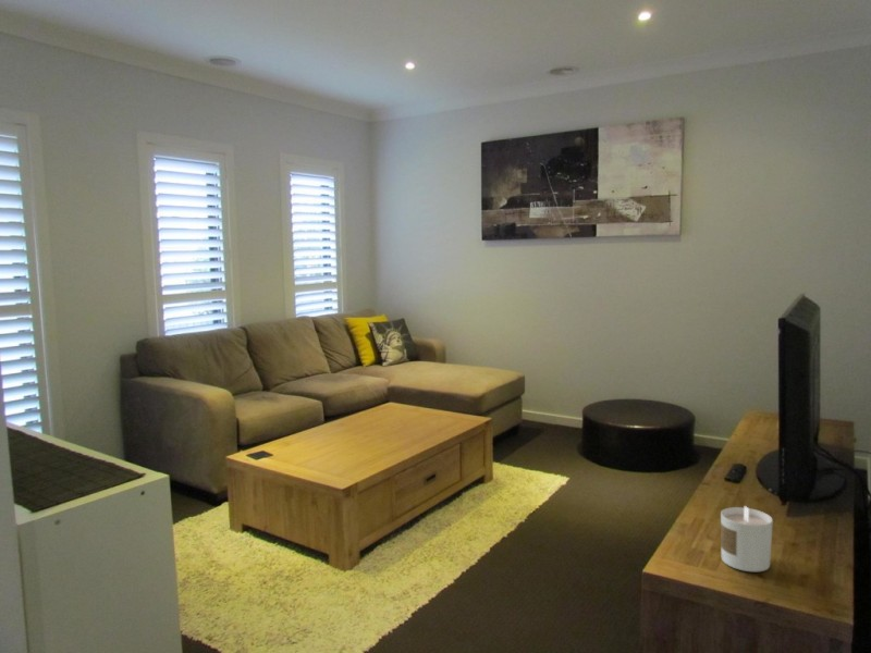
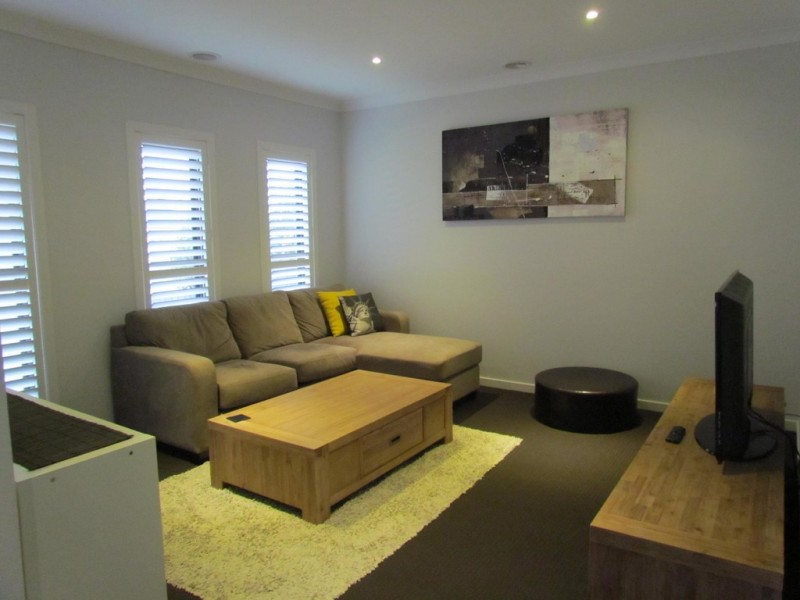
- candle (746, 534)
